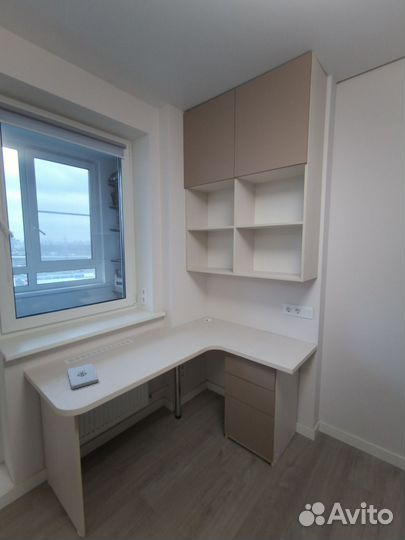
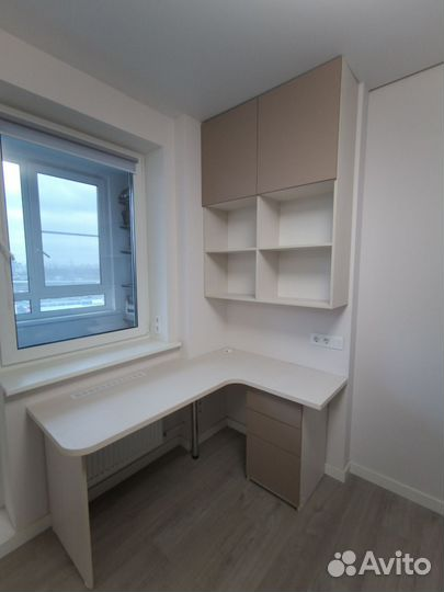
- notepad (82, 375)
